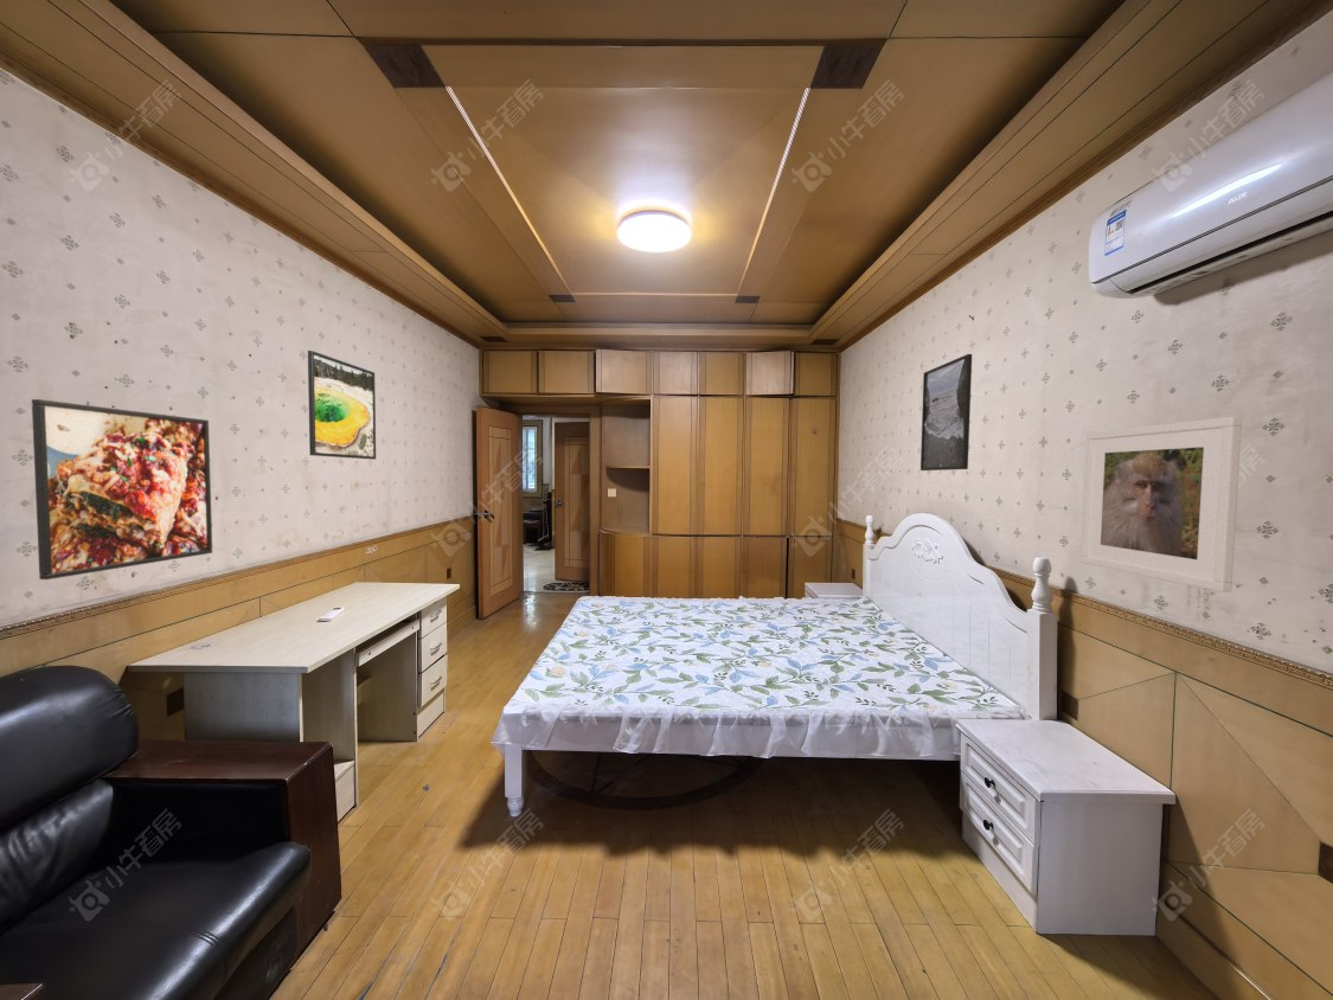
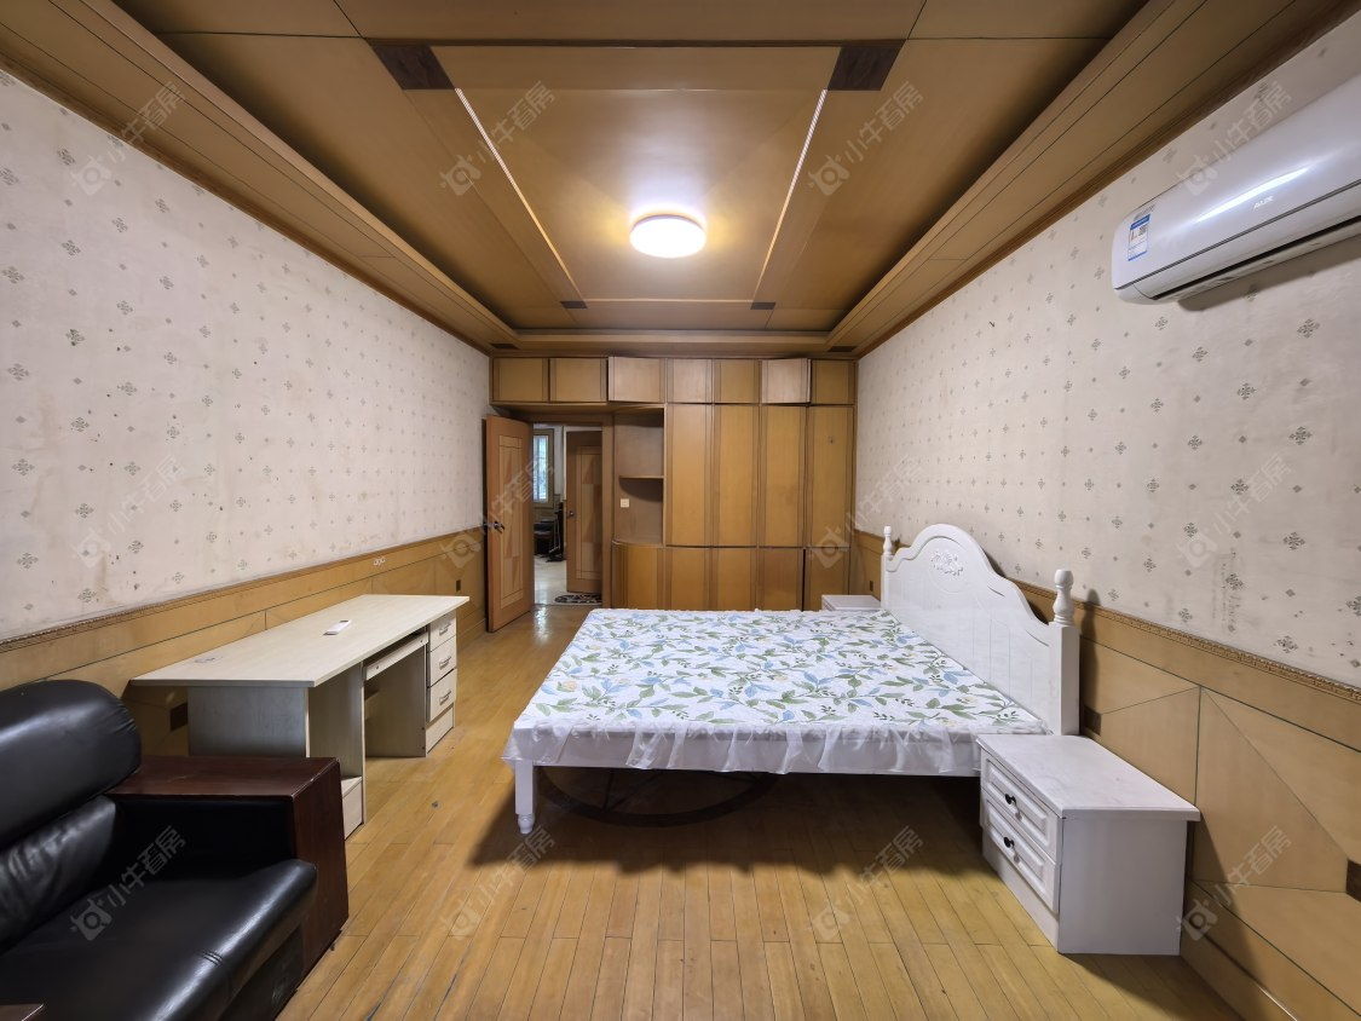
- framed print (345, 410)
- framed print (1148, 500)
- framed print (136, 488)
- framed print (943, 417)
